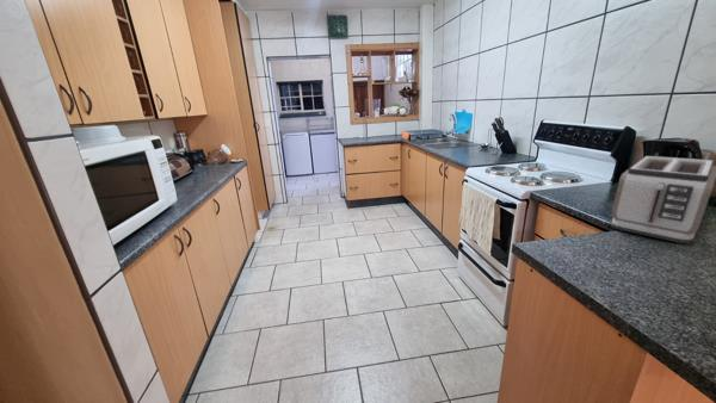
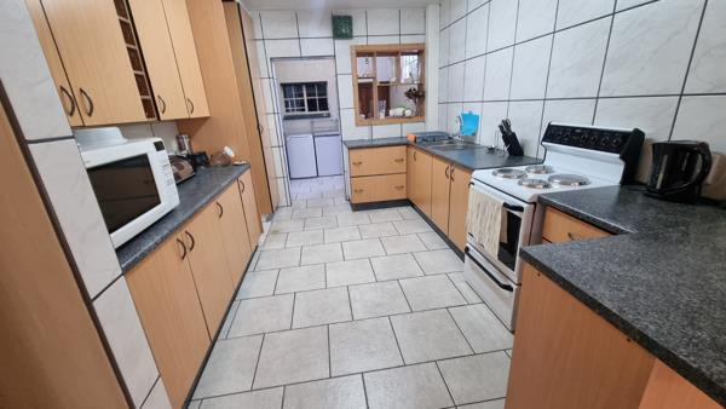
- toaster (662, 194)
